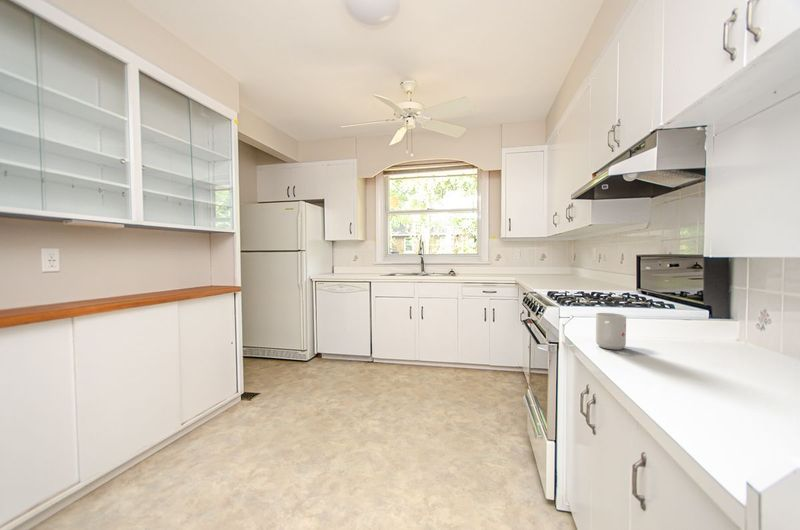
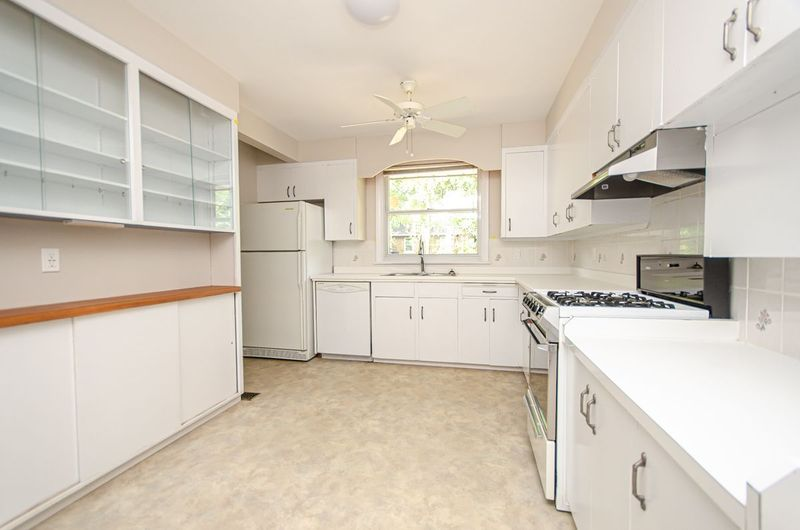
- mug (609, 331)
